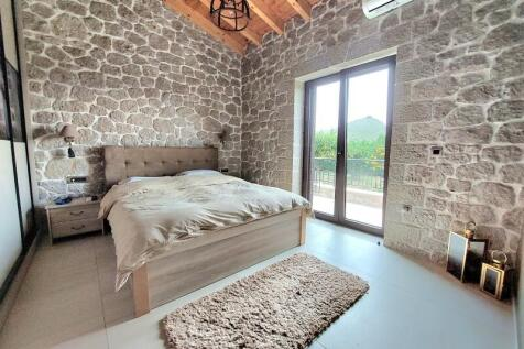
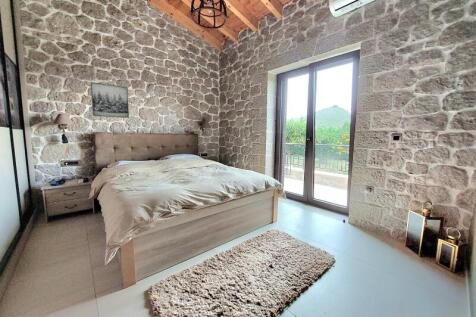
+ wall art (110, 101)
